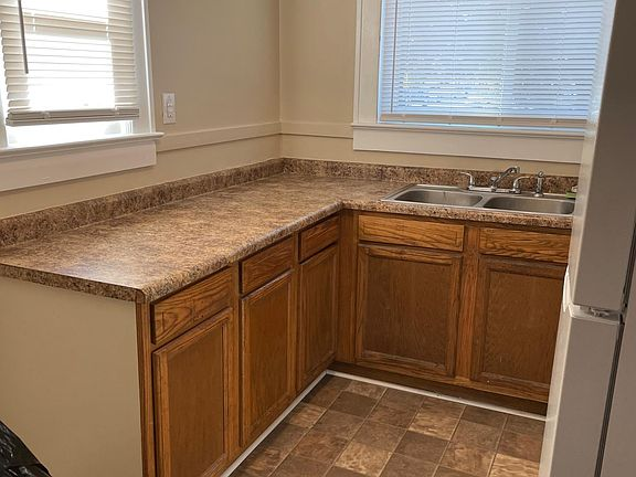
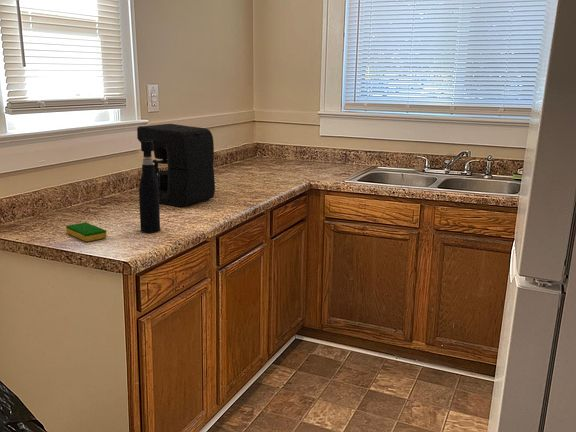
+ coffee maker (174, 163)
+ pepper grinder (148, 186)
+ dish sponge (86, 231)
